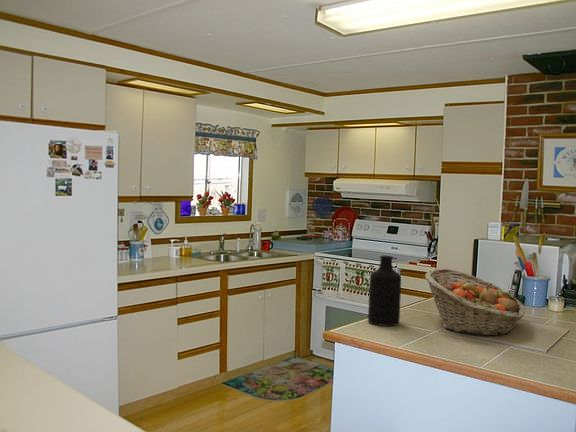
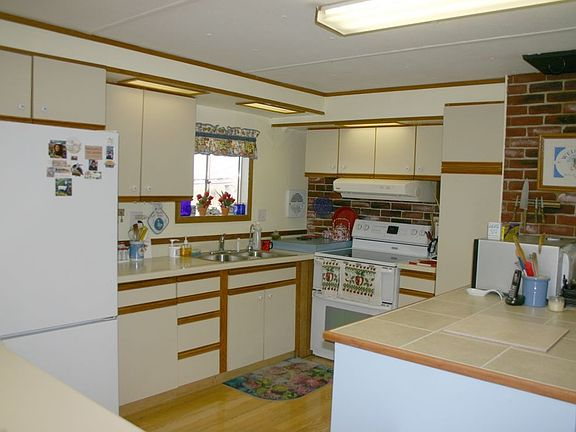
- bottle (384, 289)
- fruit basket (473, 299)
